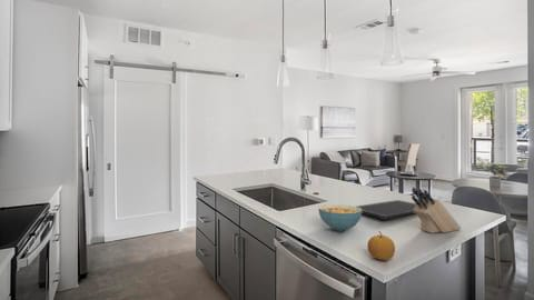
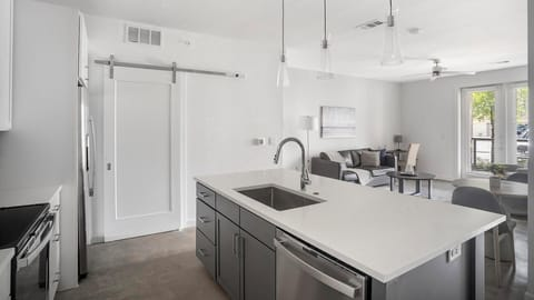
- fruit (380, 244)
- cutting board (392, 208)
- cereal bowl (339, 218)
- knife block (434, 208)
